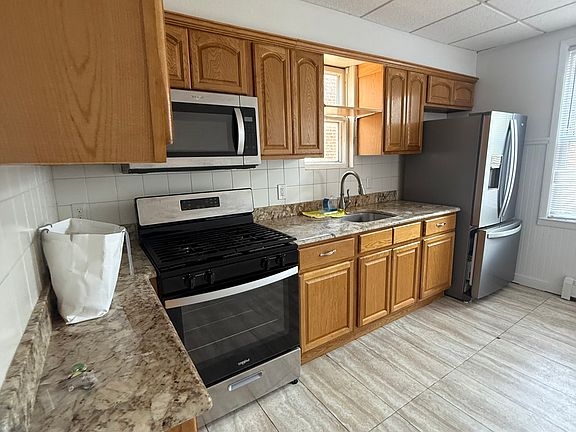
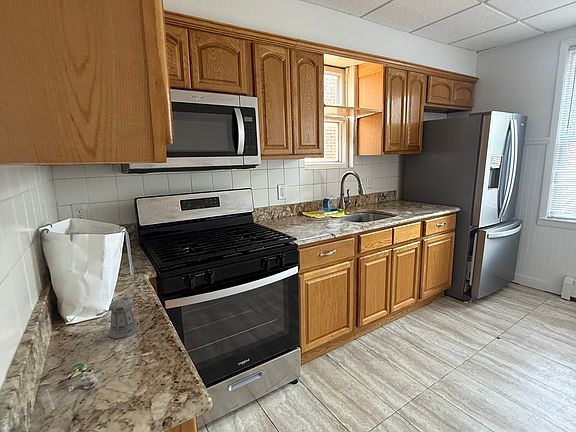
+ pepper shaker (119, 316)
